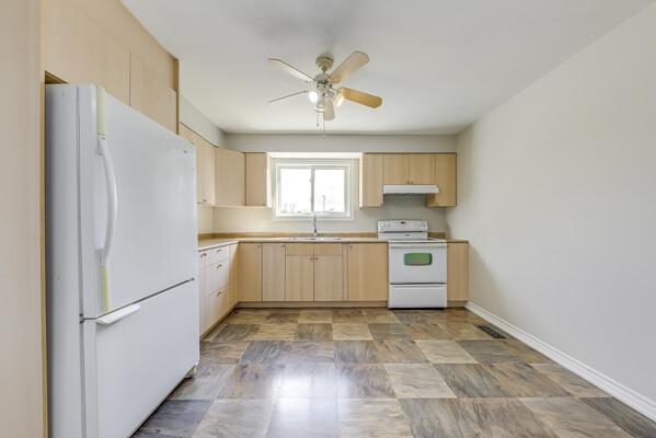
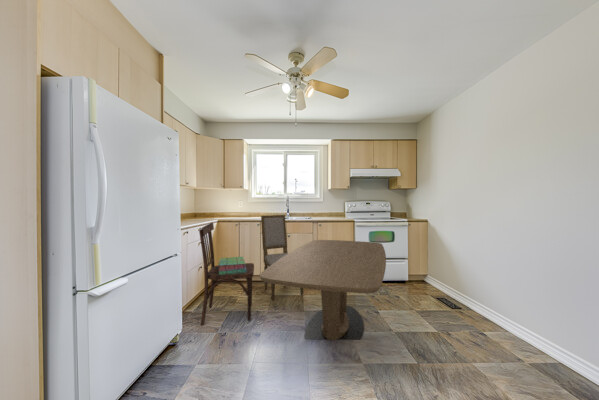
+ stack of books (232, 264)
+ dining table (335, 291)
+ dining chair (280, 254)
+ dining chair (229, 274)
